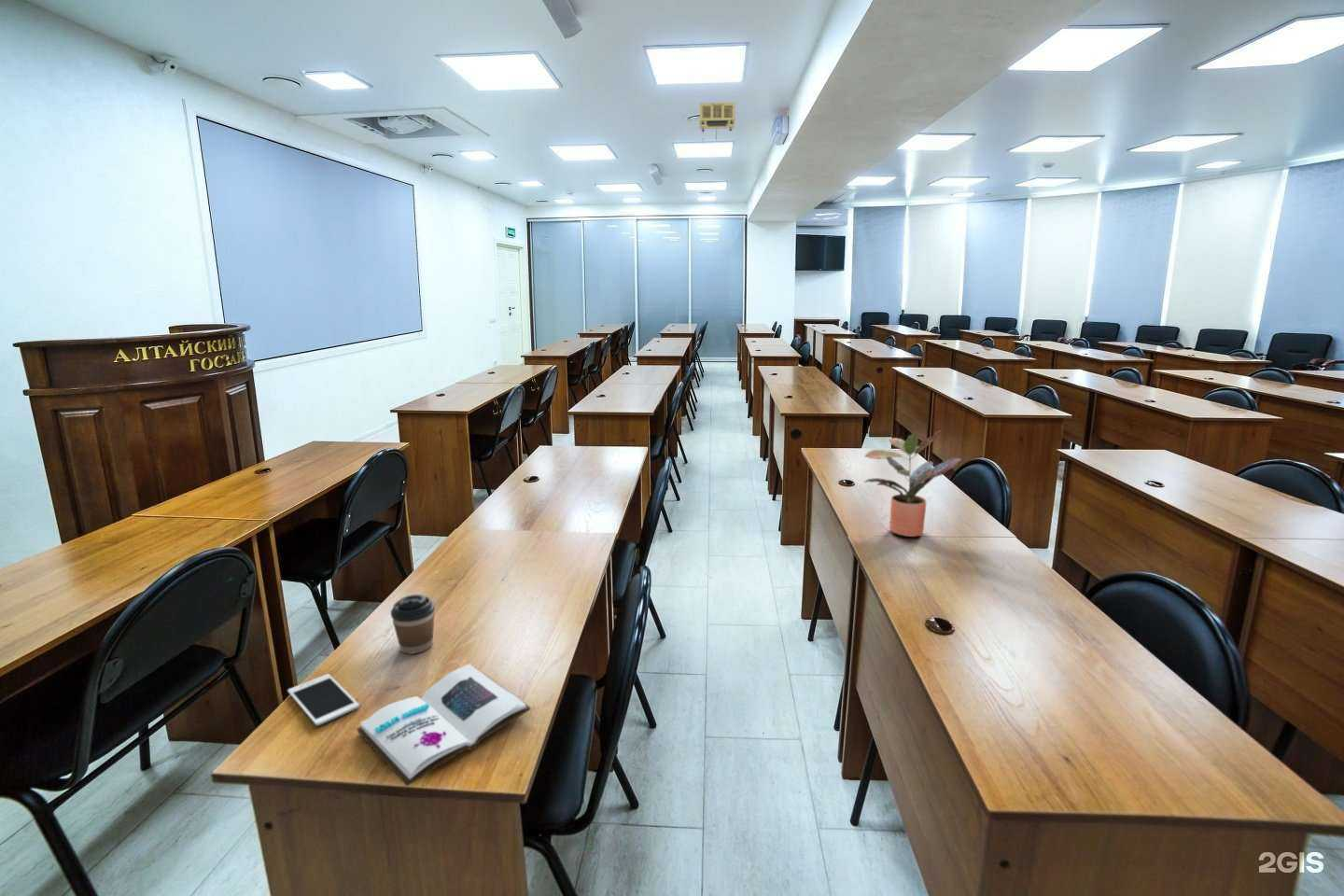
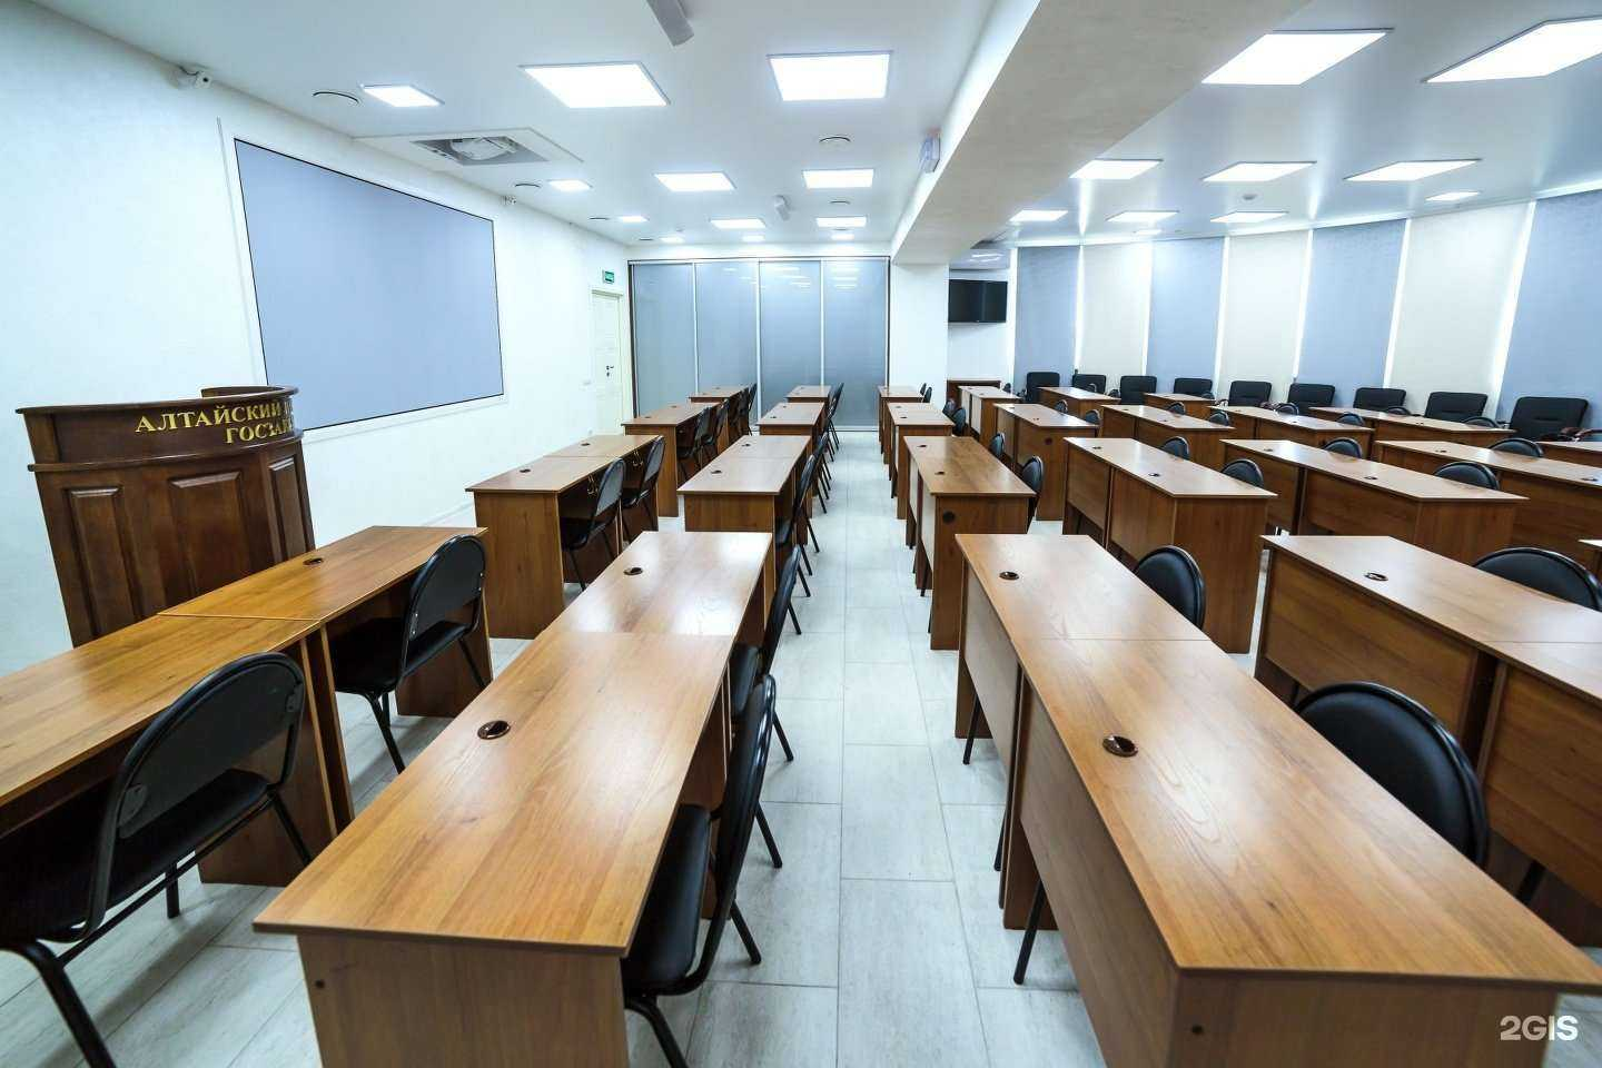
- potted plant (905, 477)
- coffee cup (413, 621)
- projector (717, 119)
- book (444, 714)
- cell phone (323, 698)
